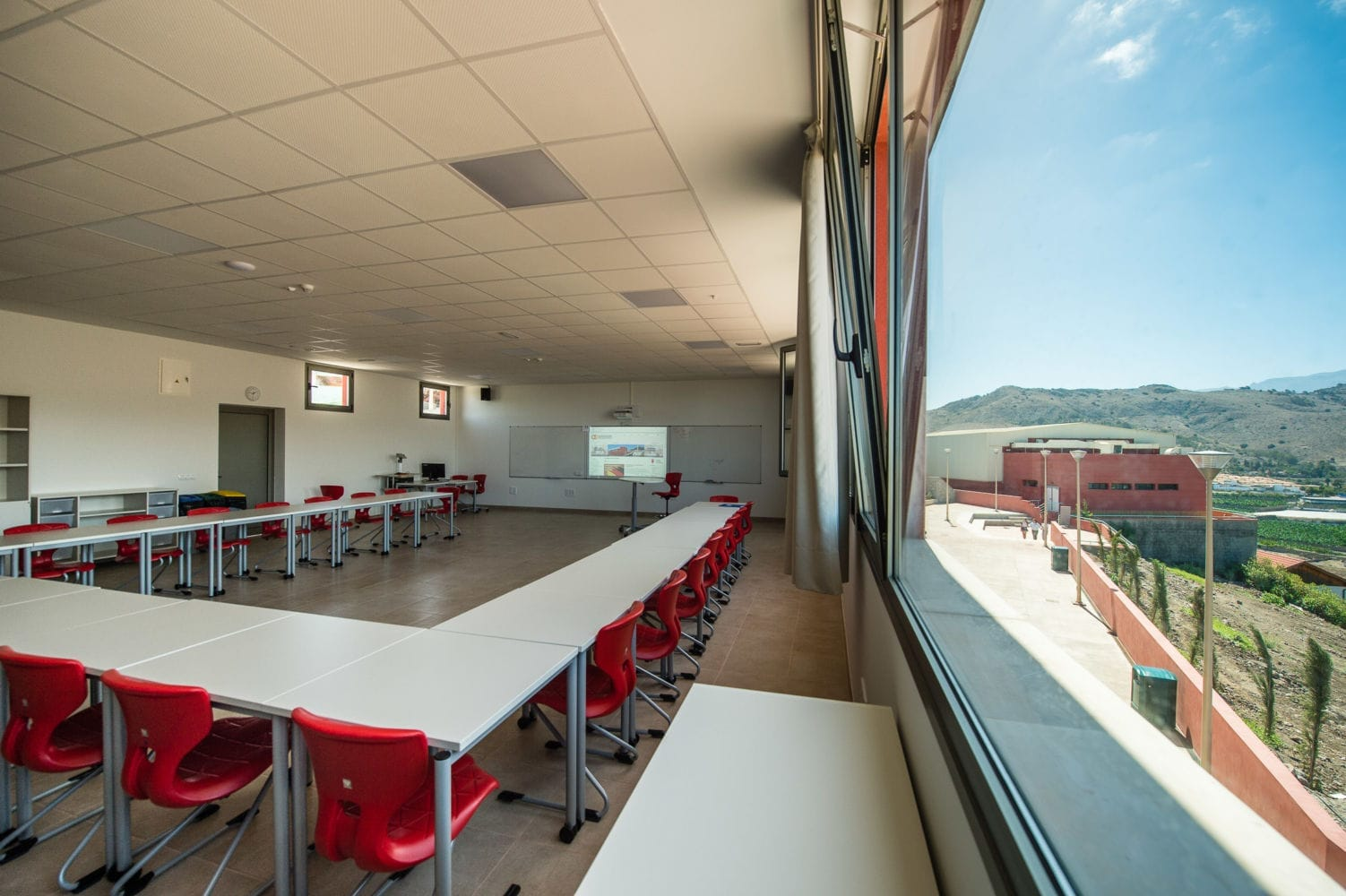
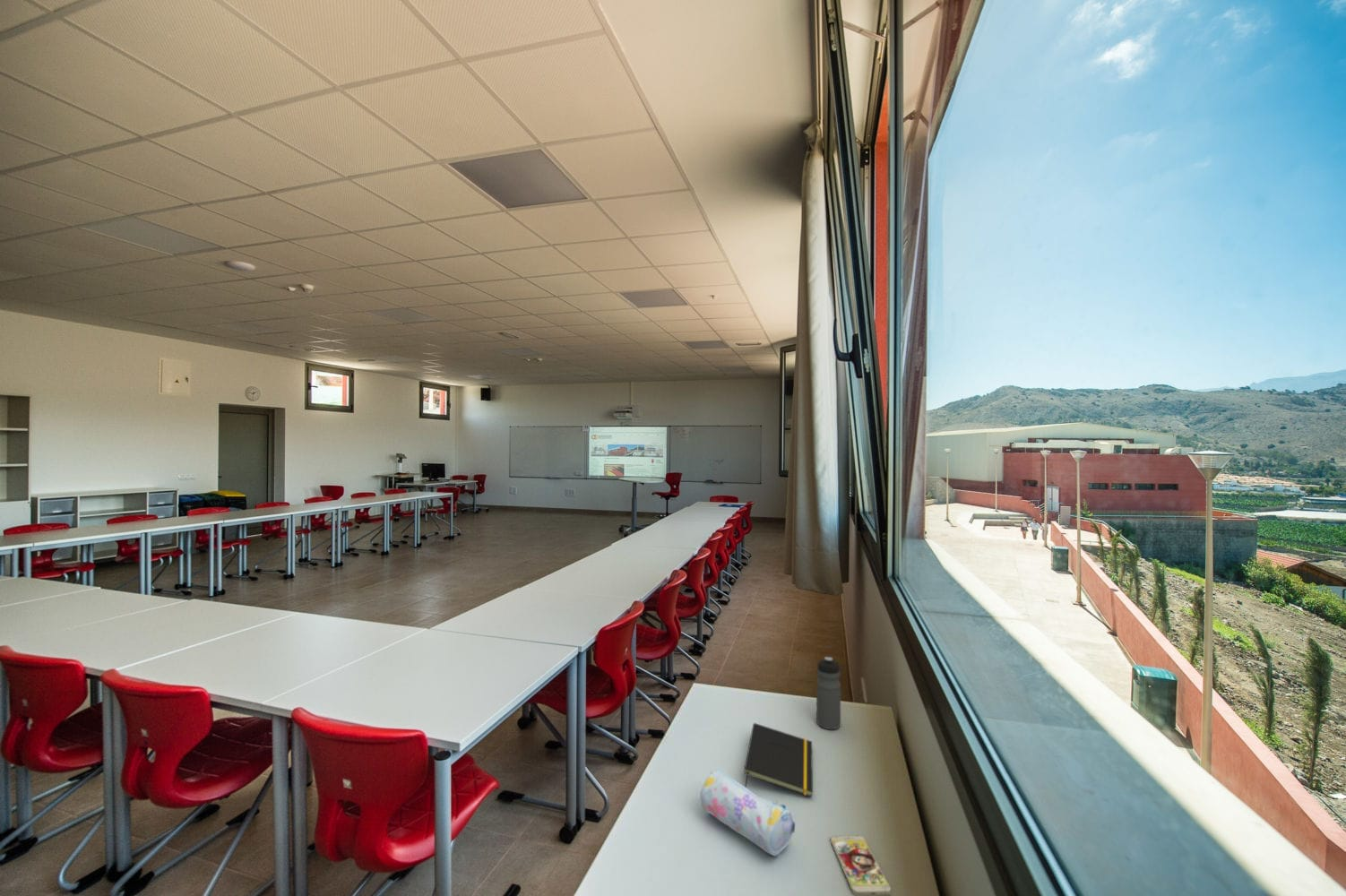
+ notepad (780, 756)
+ smartphone (859, 863)
+ pencil case (745, 809)
+ water bottle (828, 691)
